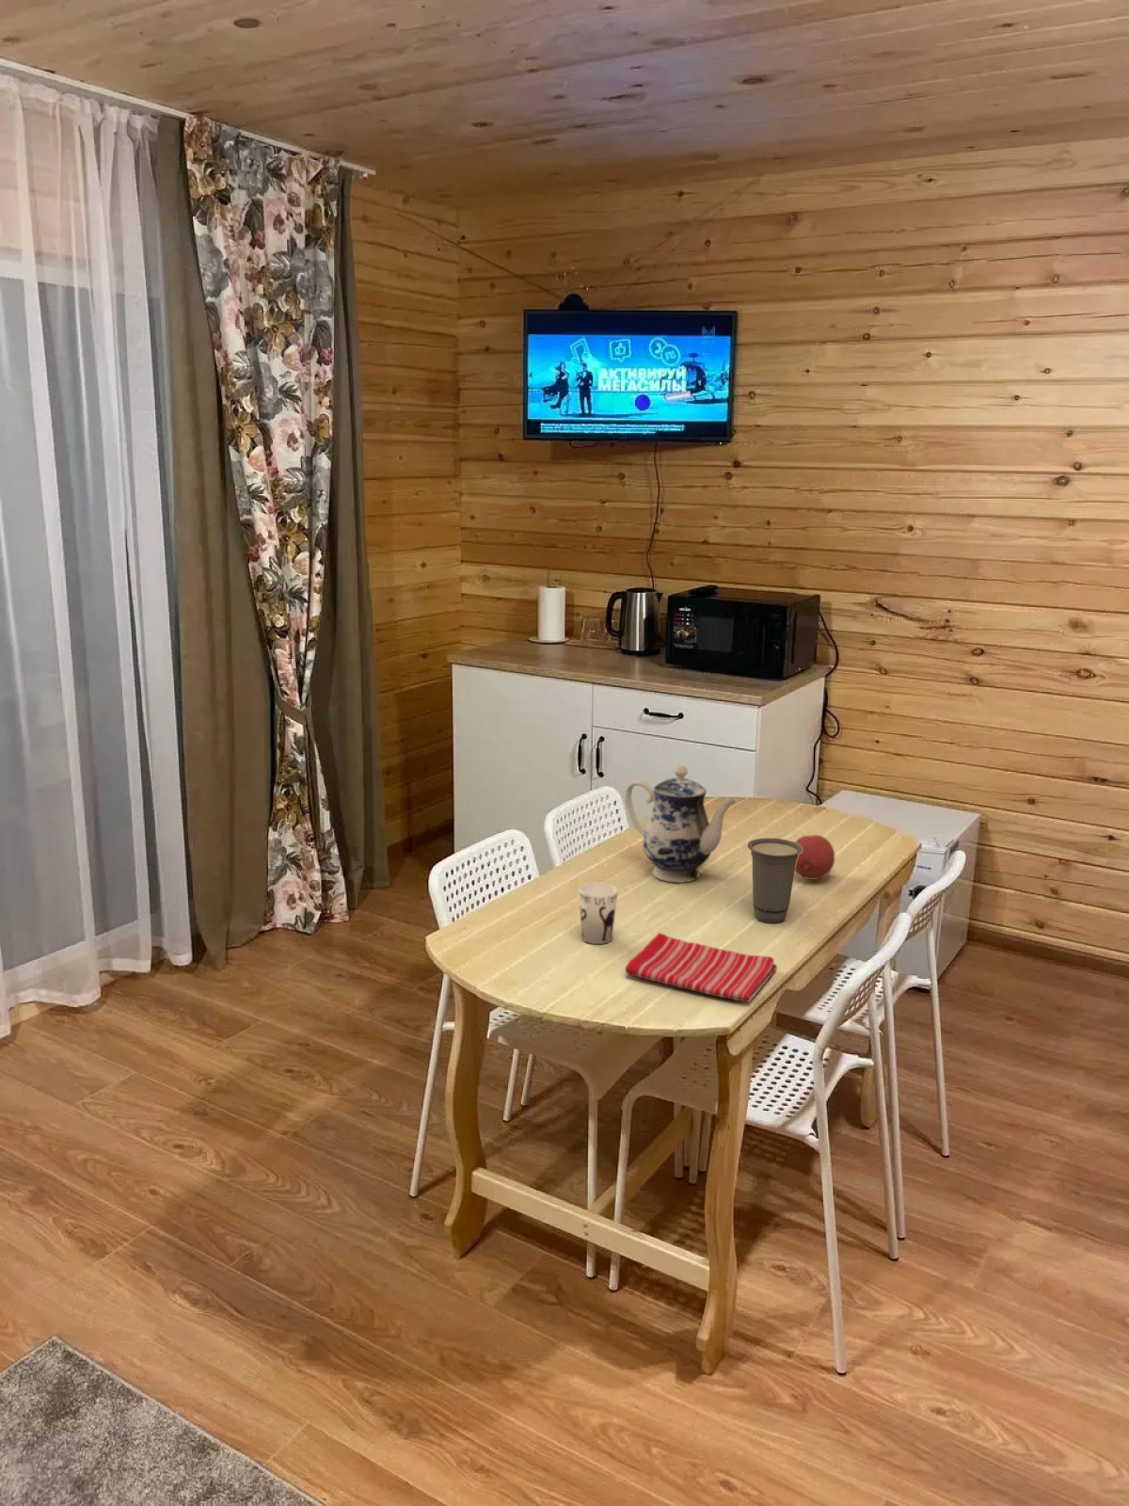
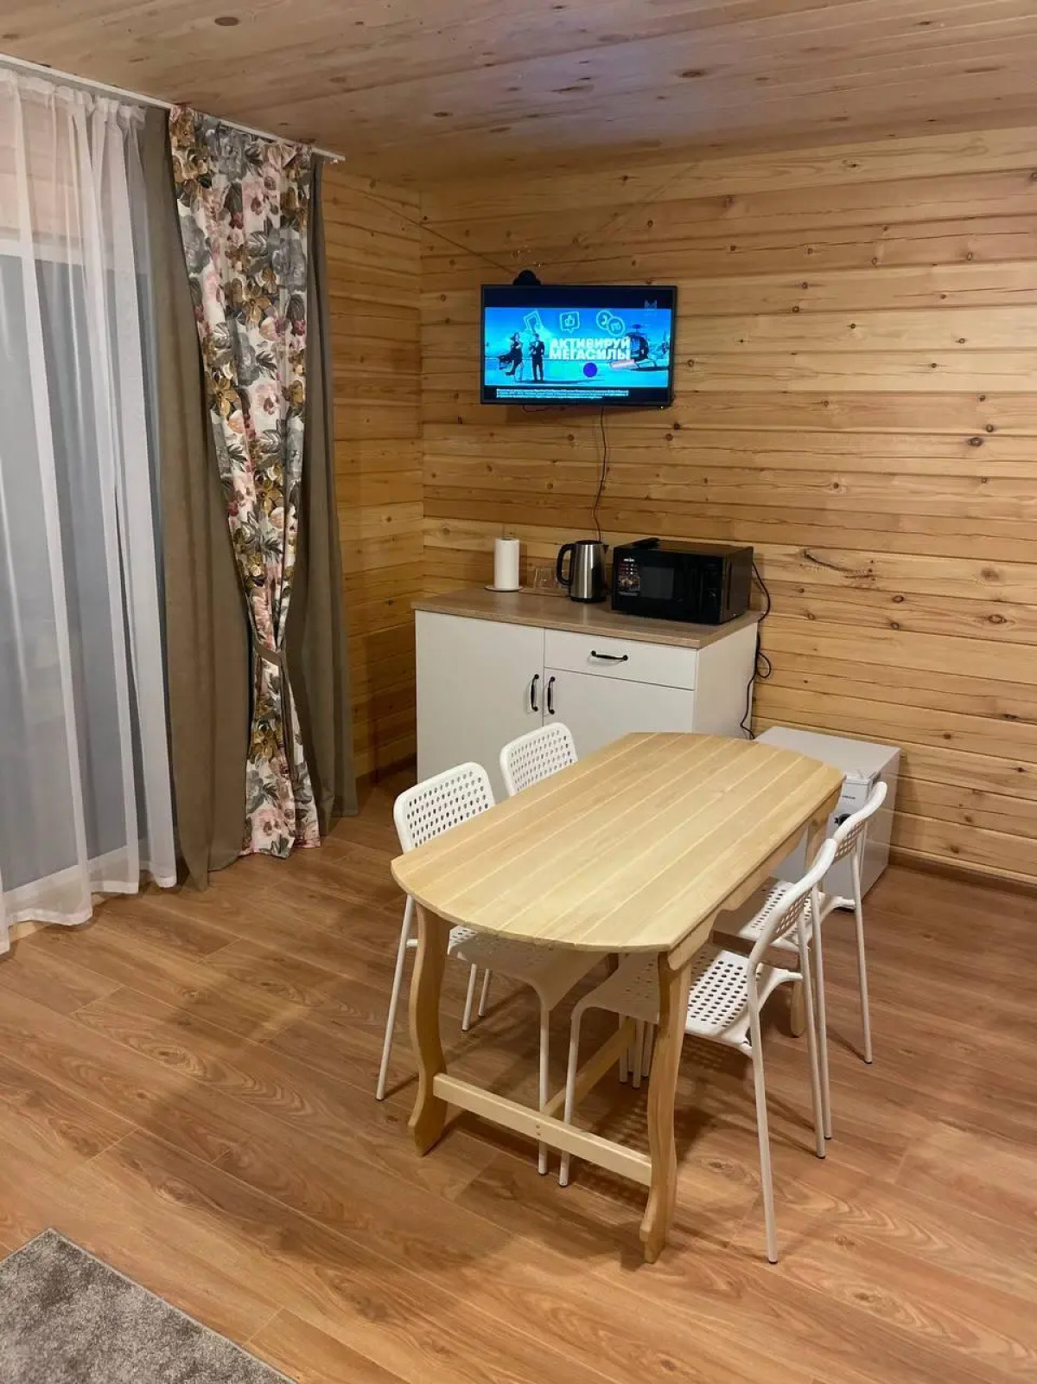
- fruit (812, 856)
- dish towel (701, 965)
- cup (598, 913)
- teapot (678, 819)
- cup (772, 882)
